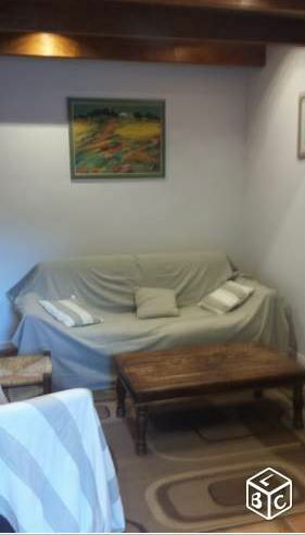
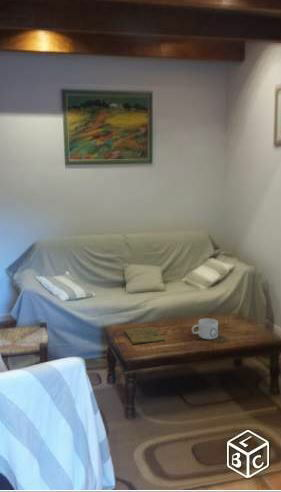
+ book (143, 334)
+ mug (204, 329)
